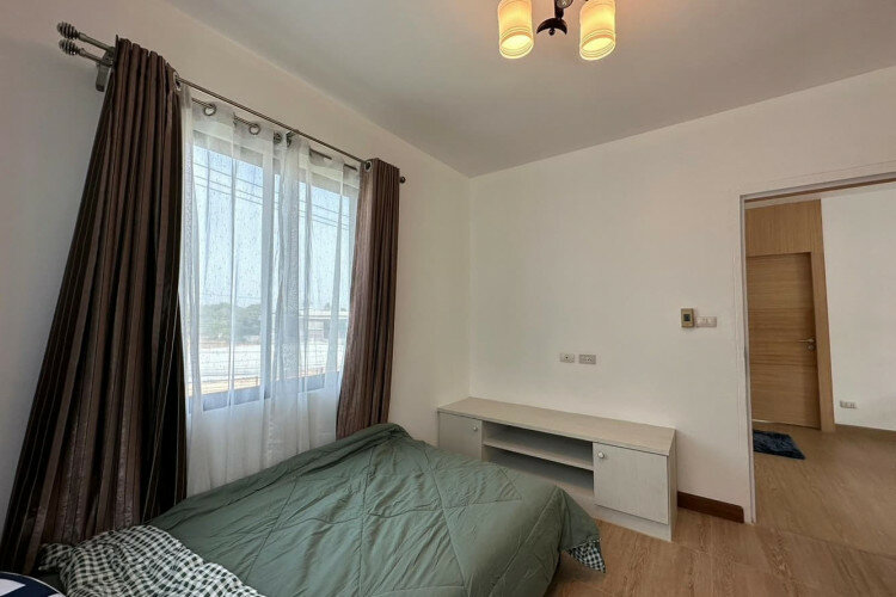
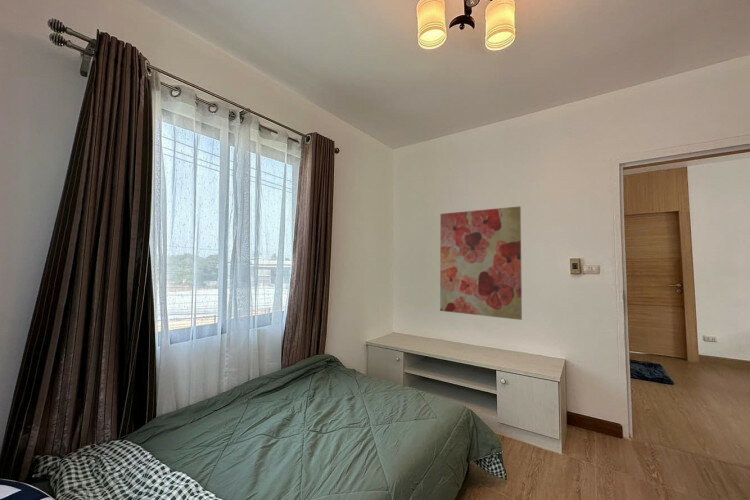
+ wall art (477, 262)
